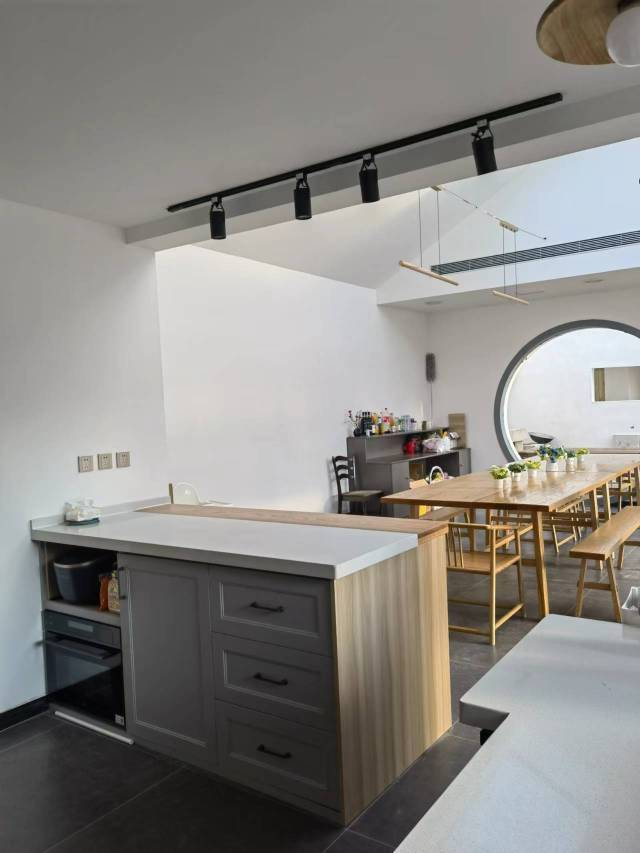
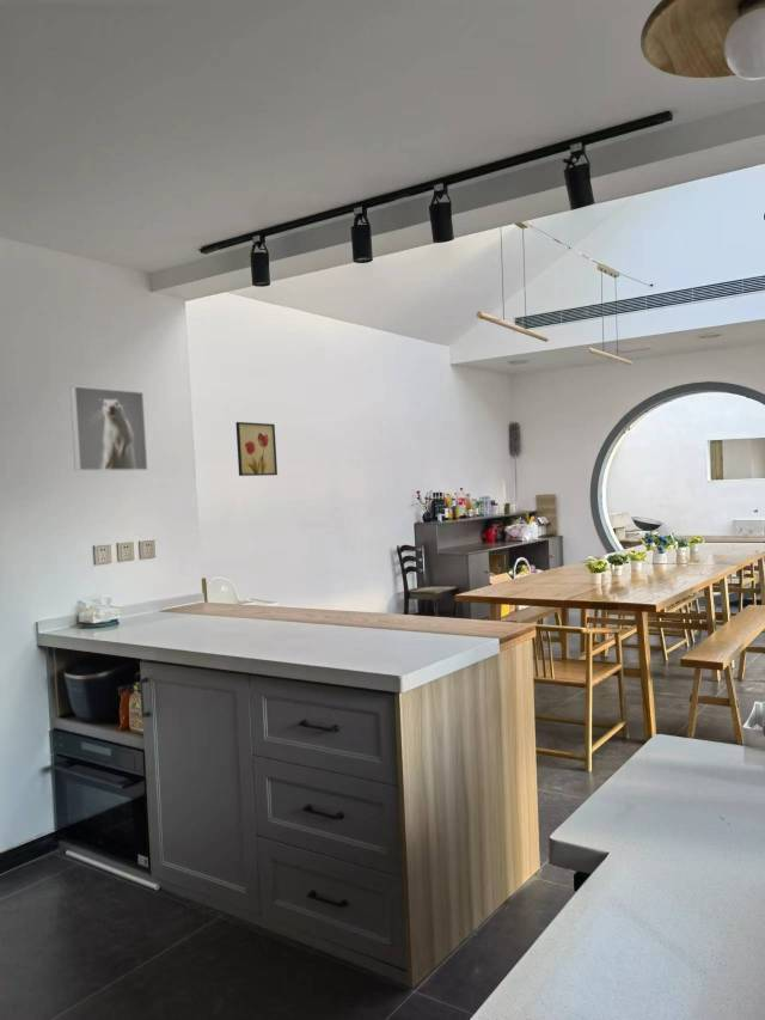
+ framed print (110, 429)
+ wall art (256, 448)
